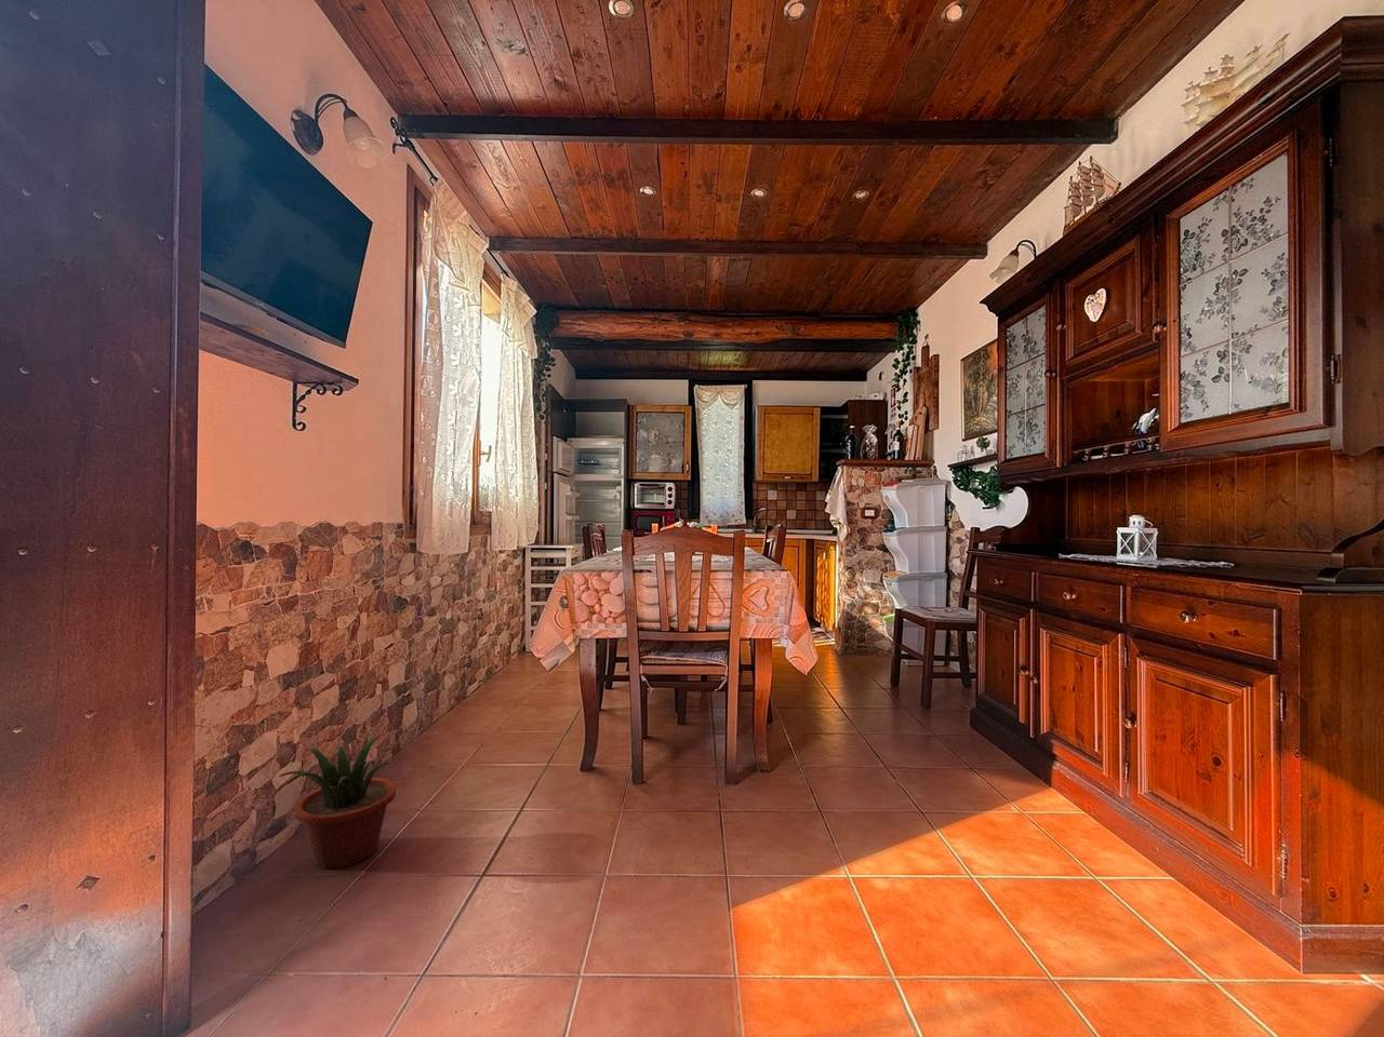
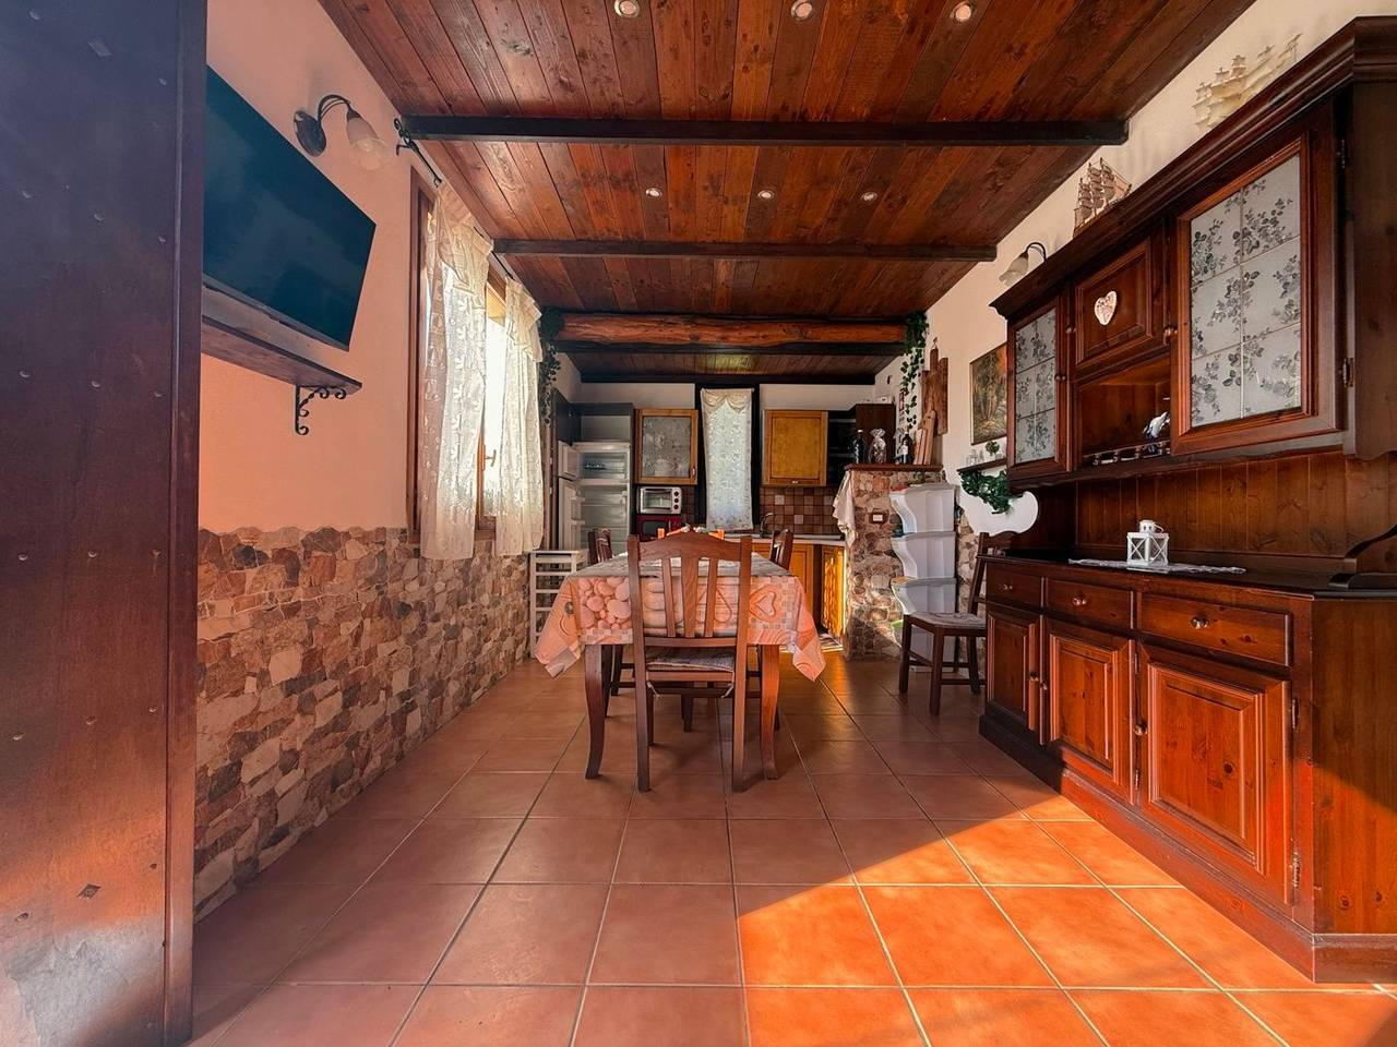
- potted plant (336, 805)
